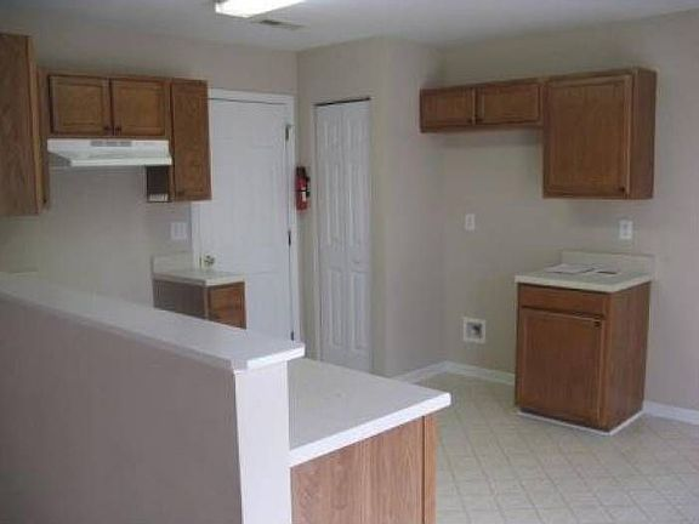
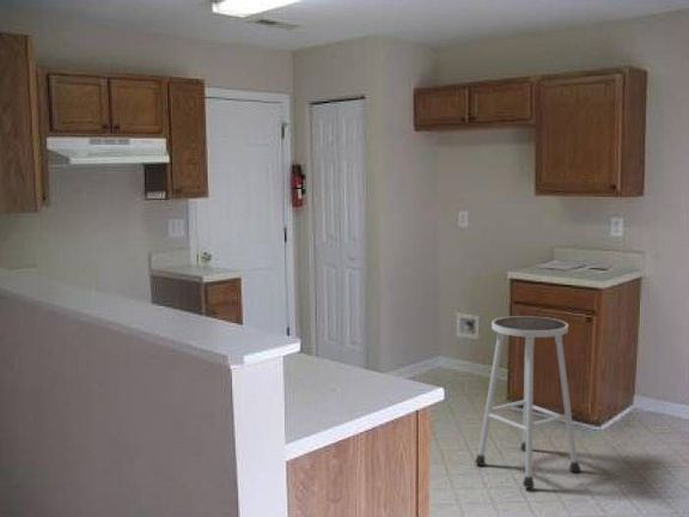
+ stool (528, 396)
